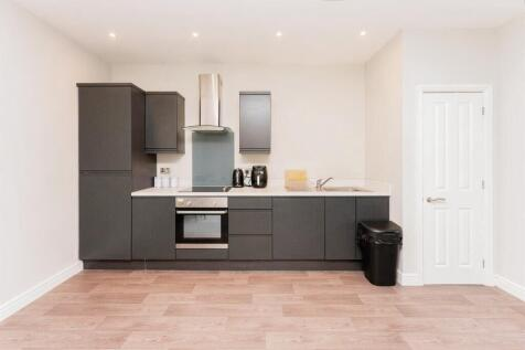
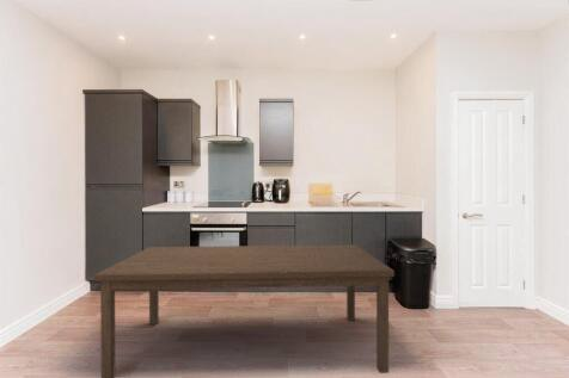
+ dining table (251, 286)
